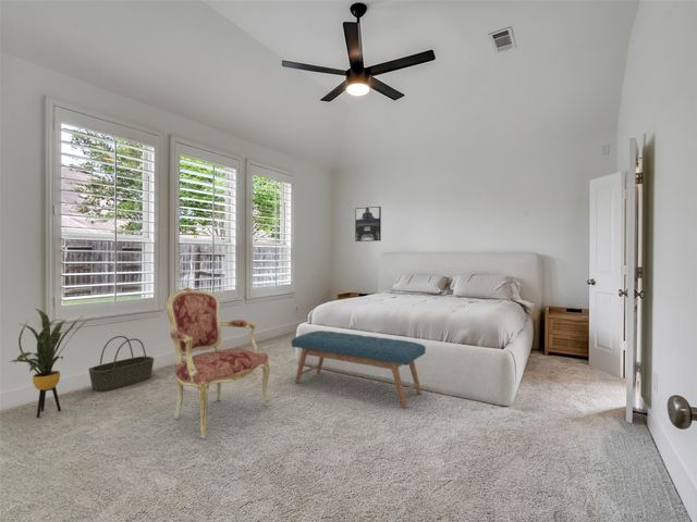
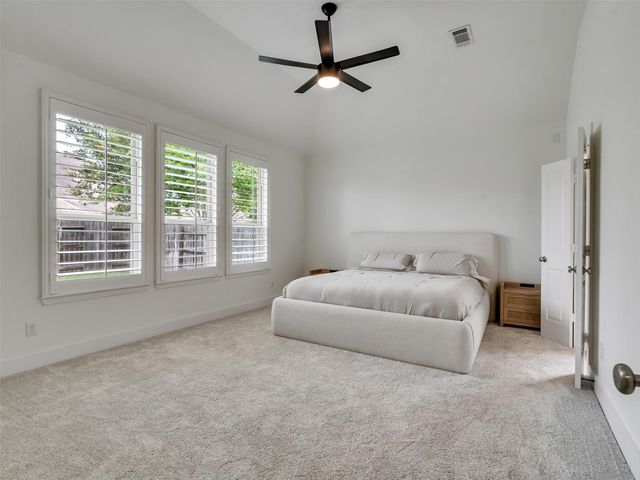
- bench (355, 362)
- wall art (367, 224)
- house plant (50, 360)
- armchair (212, 351)
- basket (122, 360)
